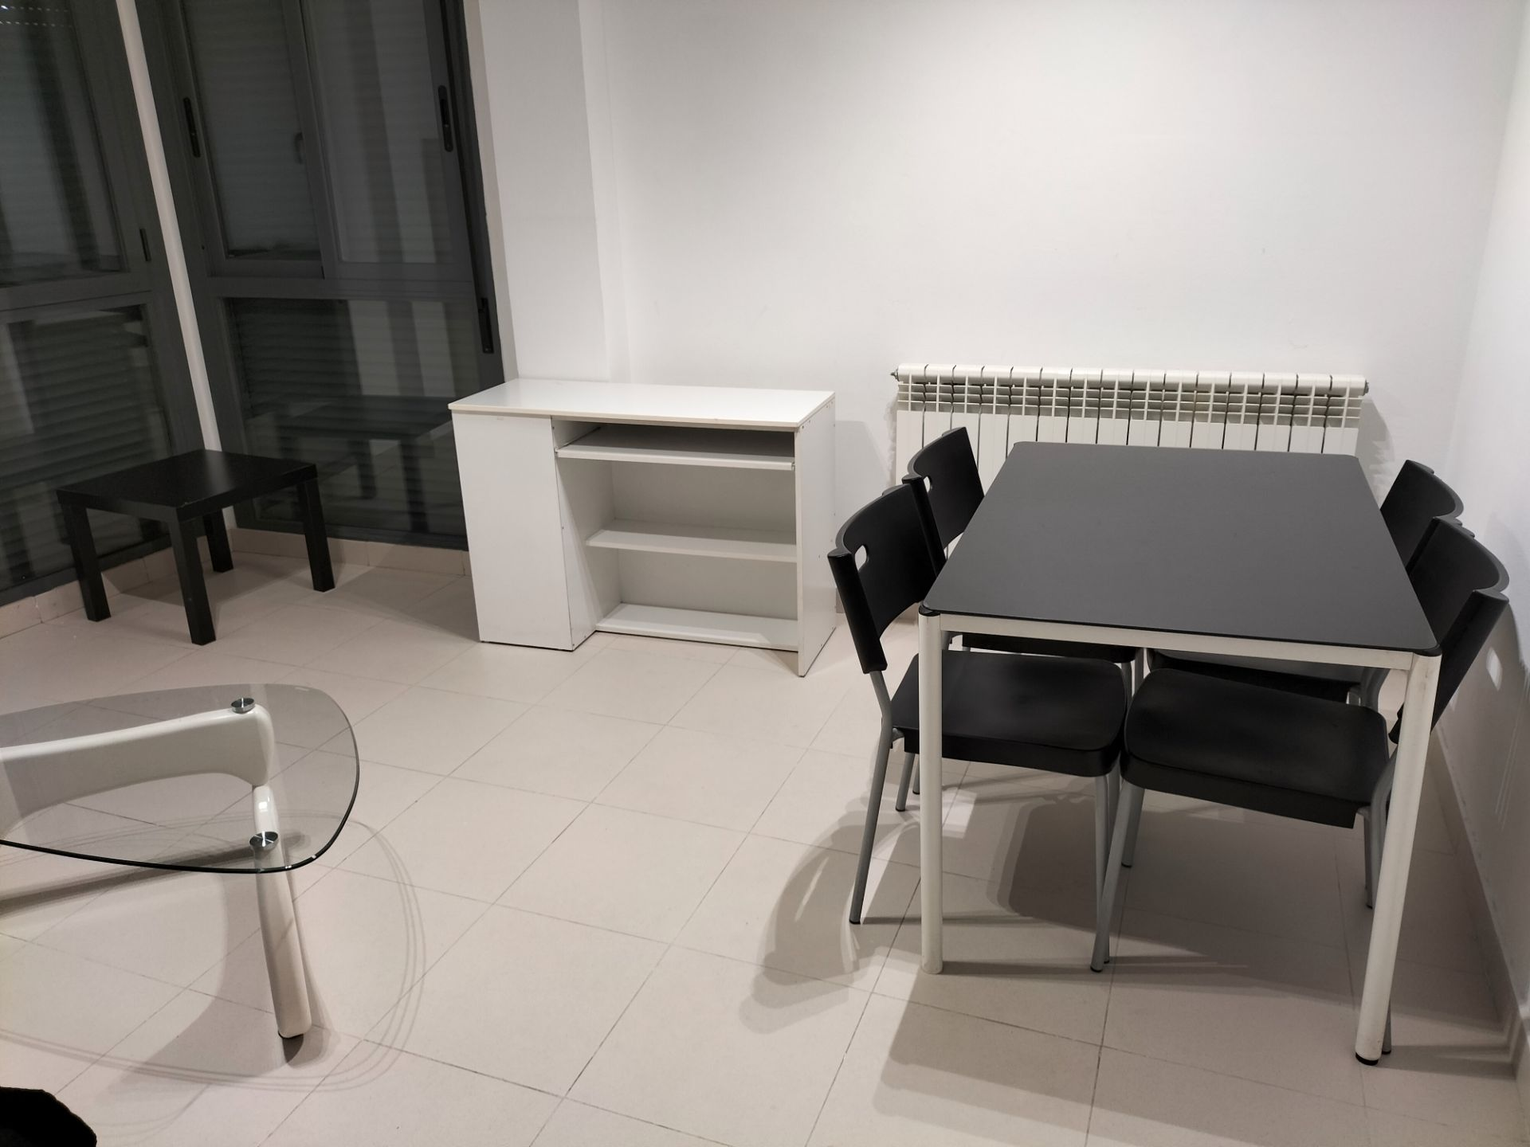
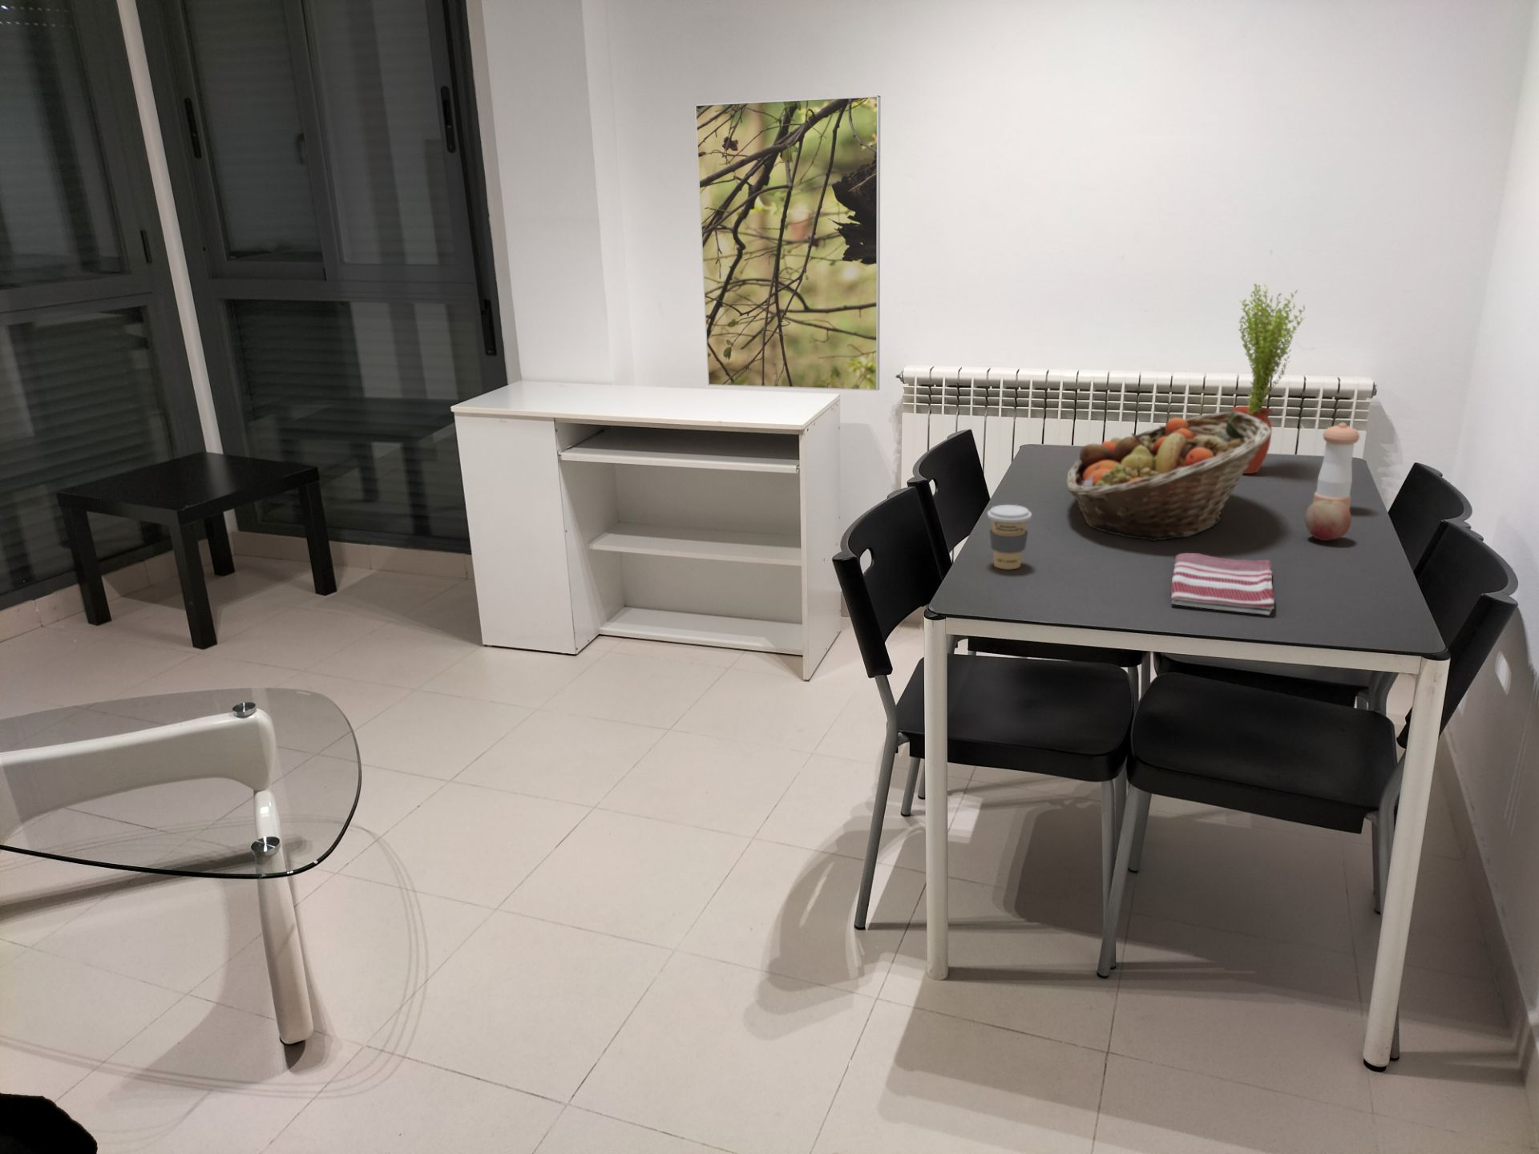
+ potted plant (1264, 382)
+ fruit (1327, 520)
+ dish towel (1222, 581)
+ coffee cup (1008, 537)
+ fruit basket (1162, 469)
+ pepper shaker (1337, 467)
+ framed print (789, 250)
